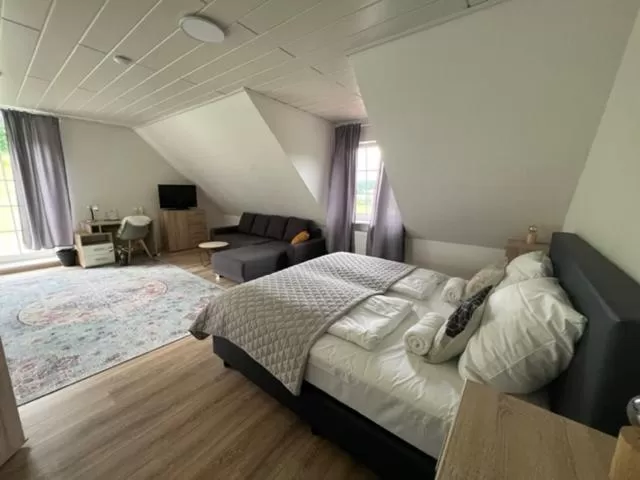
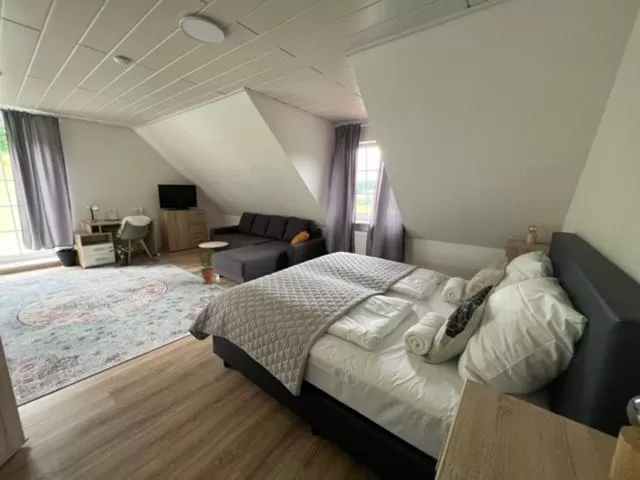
+ potted plant (207, 265)
